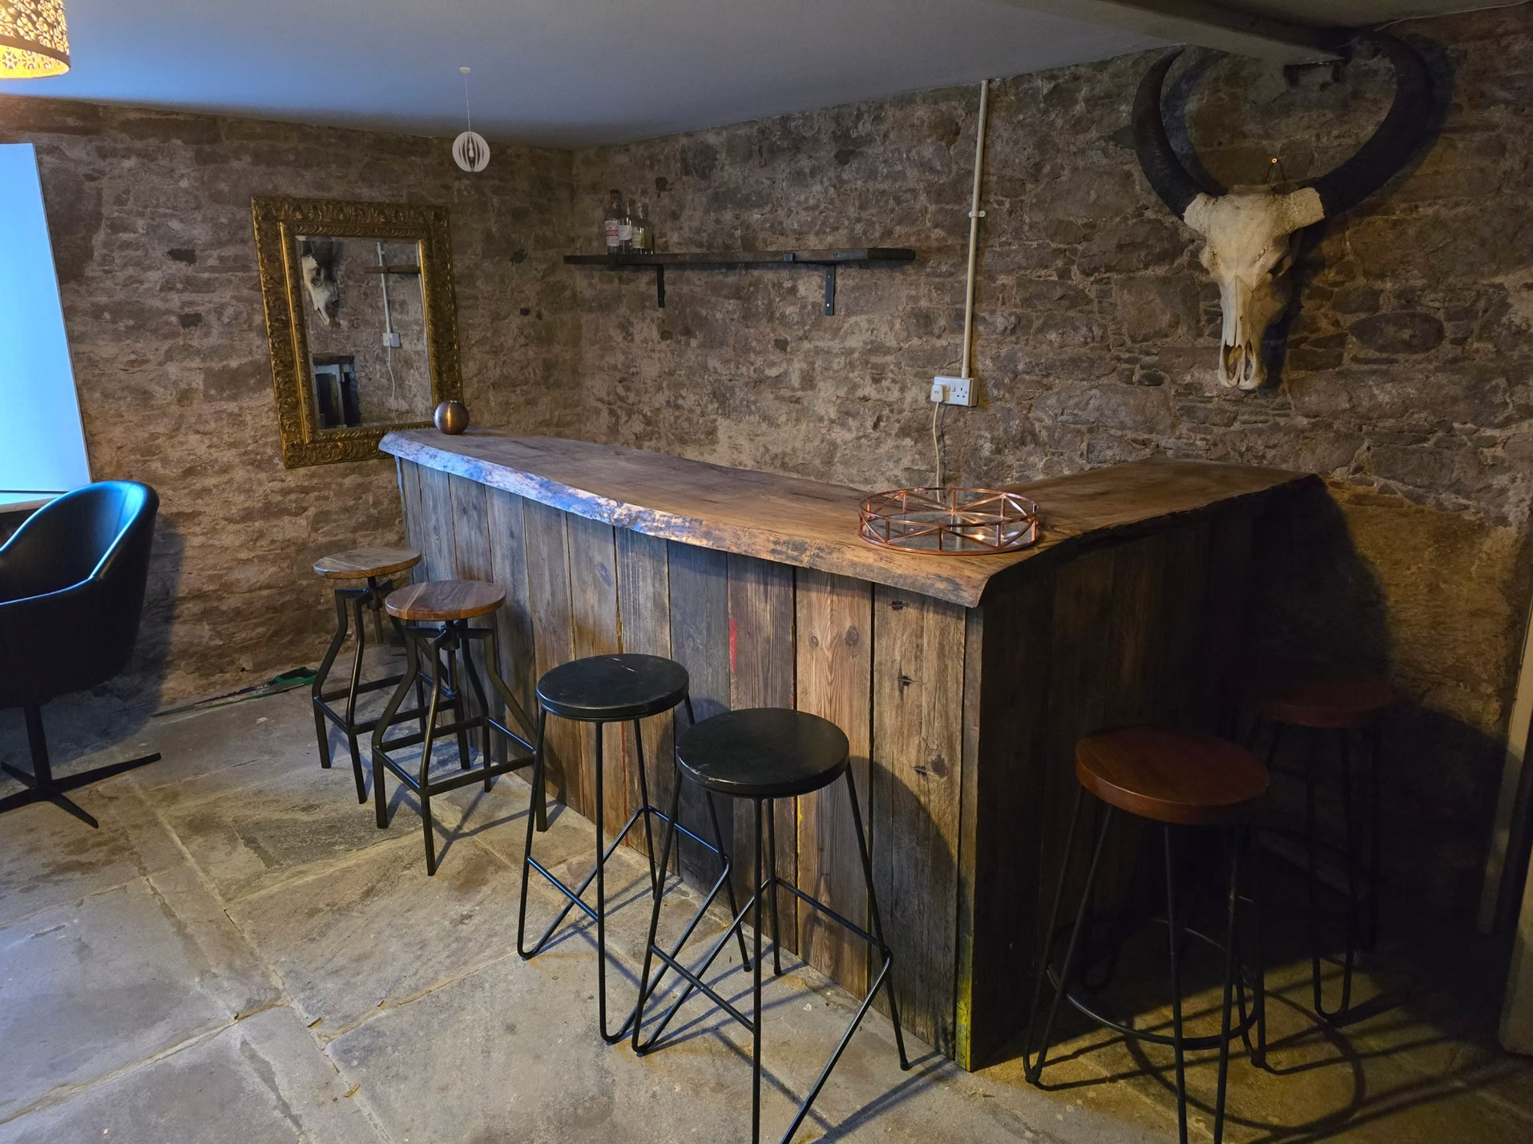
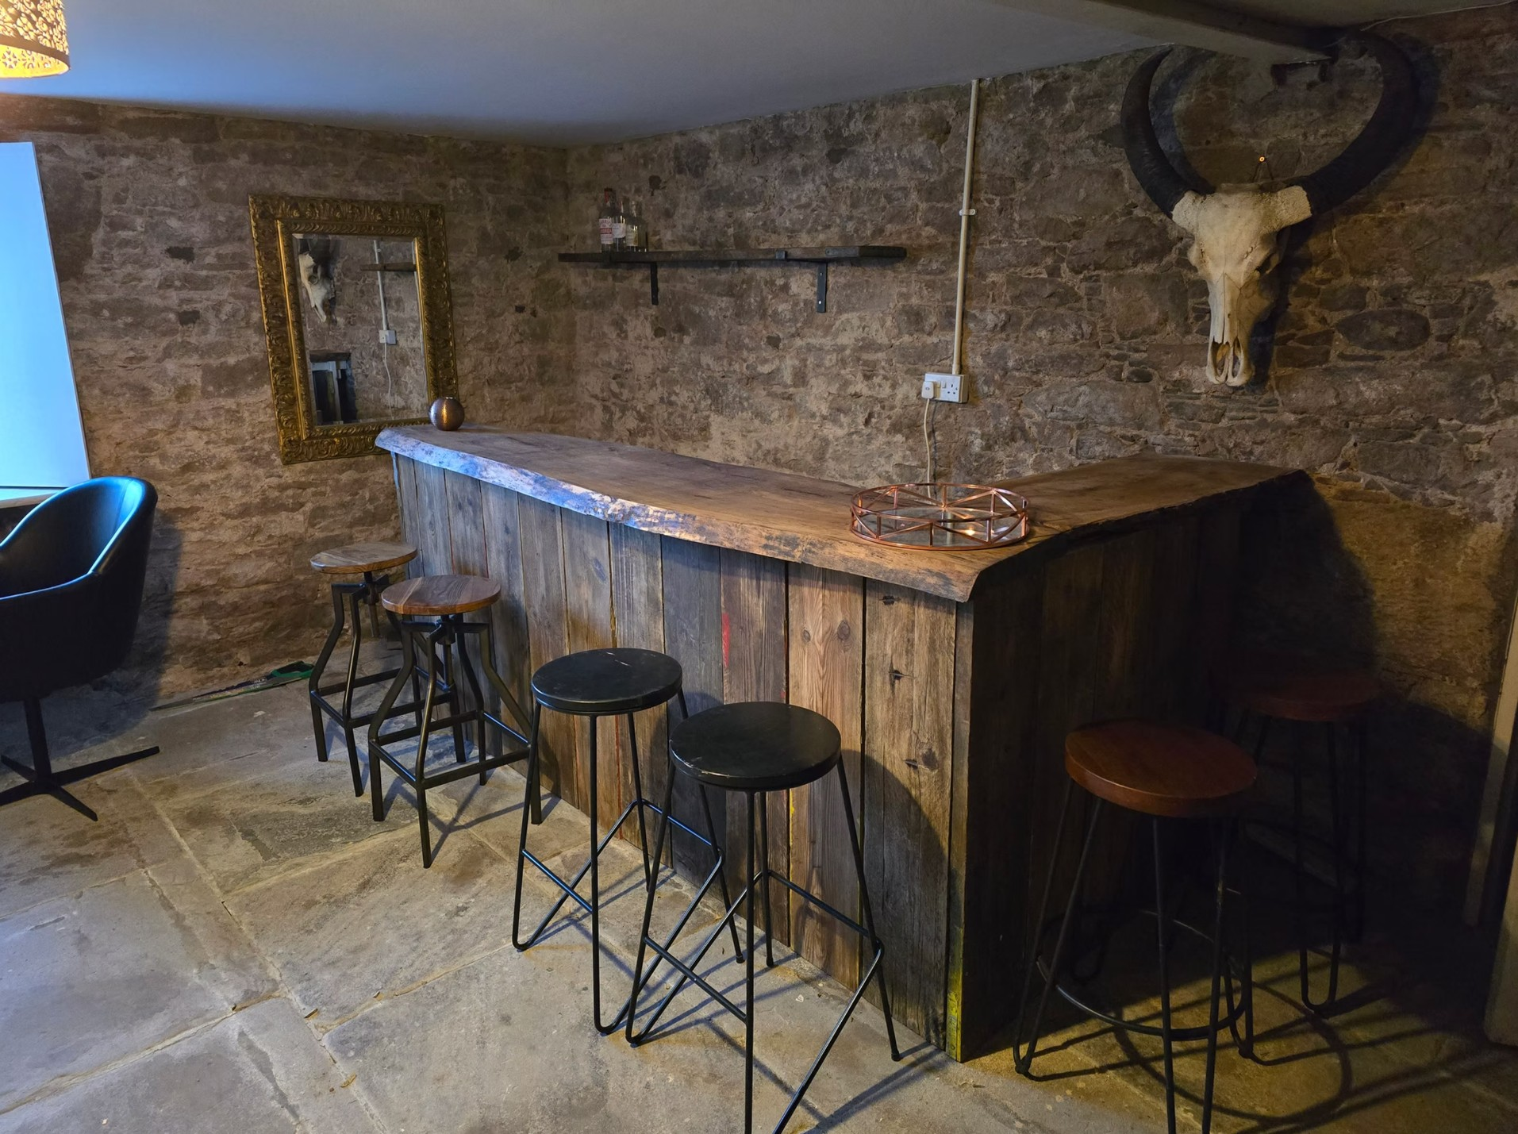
- pendant light (469, 121)
